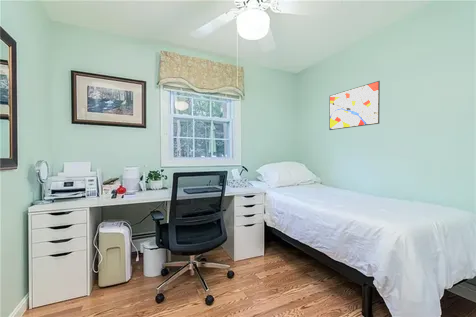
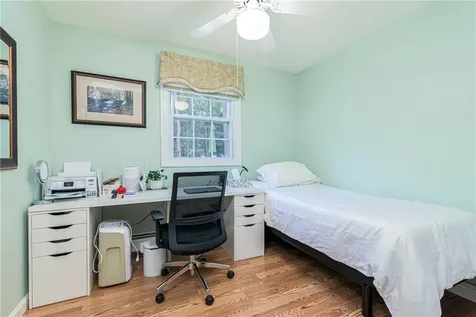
- wall art (351, 108)
